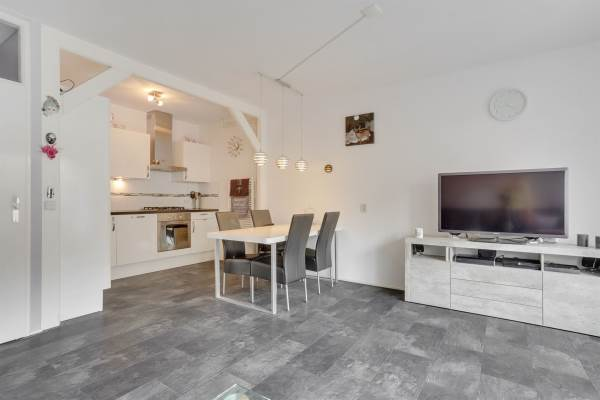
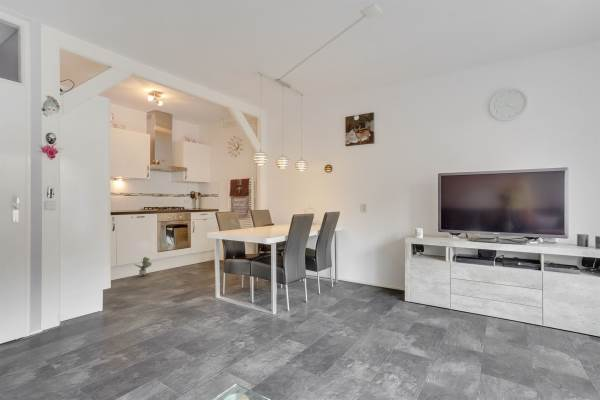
+ potted plant (143, 266)
